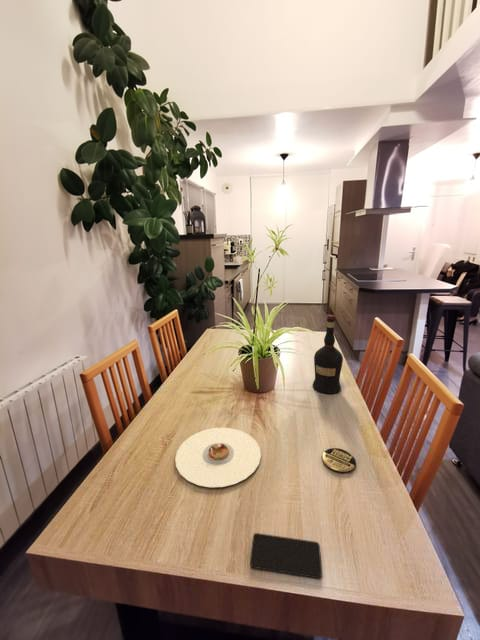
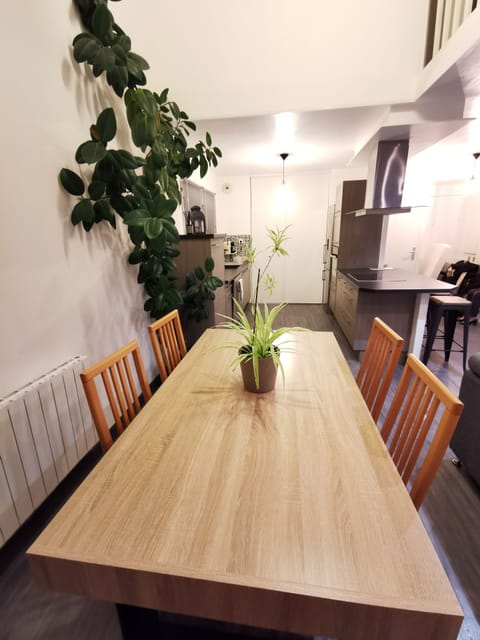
- plate (218, 450)
- smartphone (285, 554)
- liquor (328, 352)
- coaster (338, 459)
